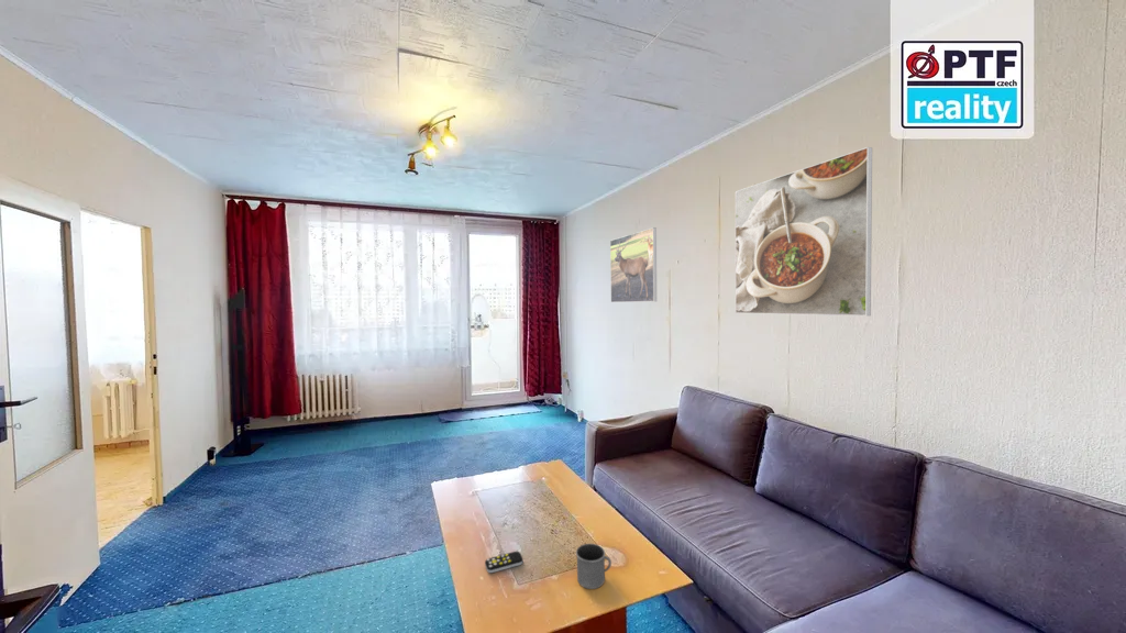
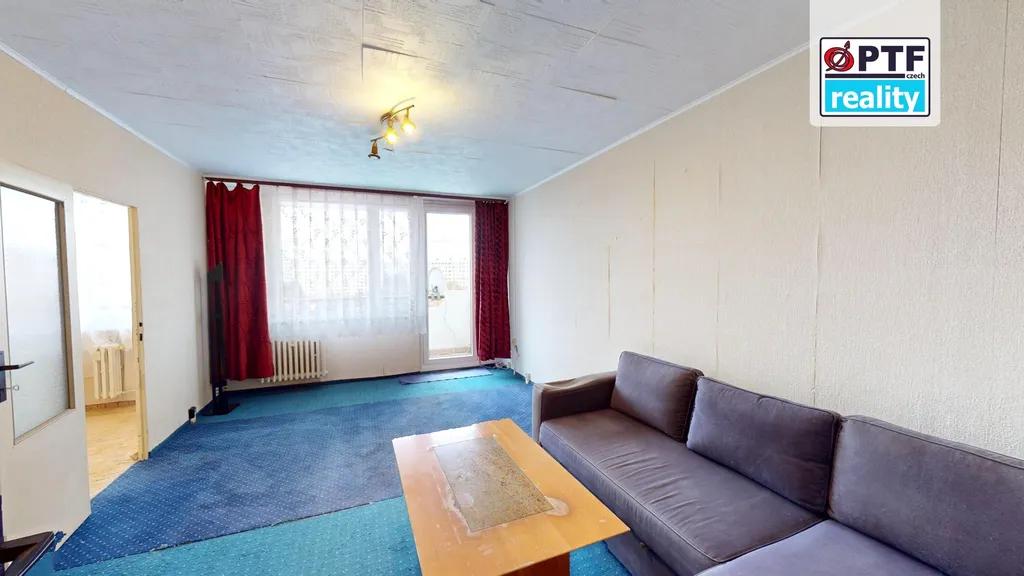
- mug (594, 565)
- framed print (631, 268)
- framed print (792, 244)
- remote control (504, 560)
